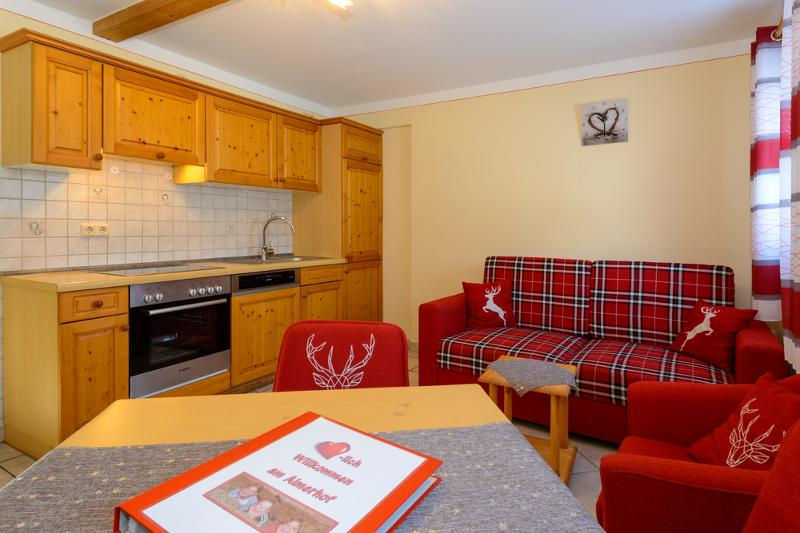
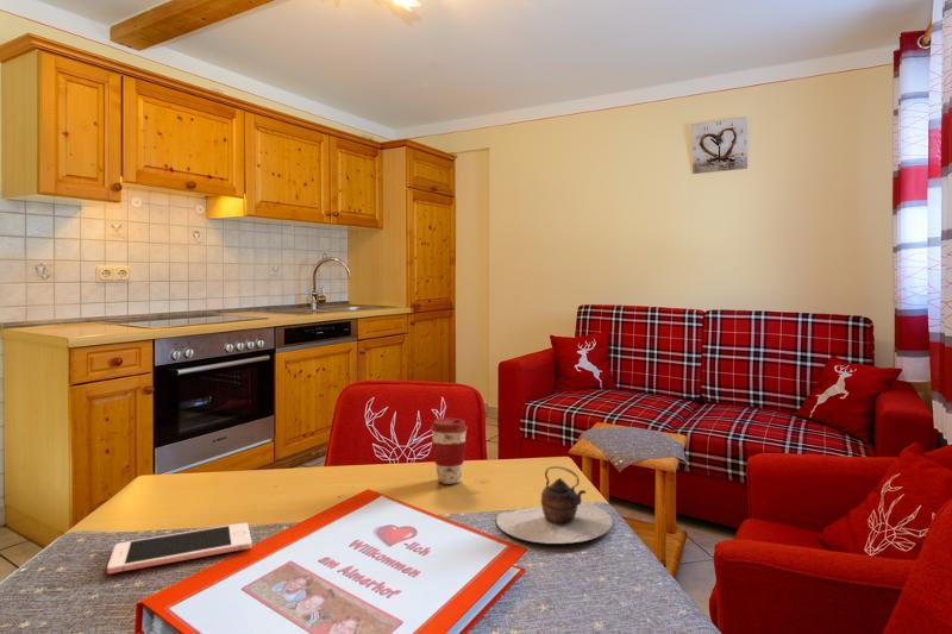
+ teapot (553, 492)
+ coffee cup (449, 450)
+ cell phone (183, 546)
